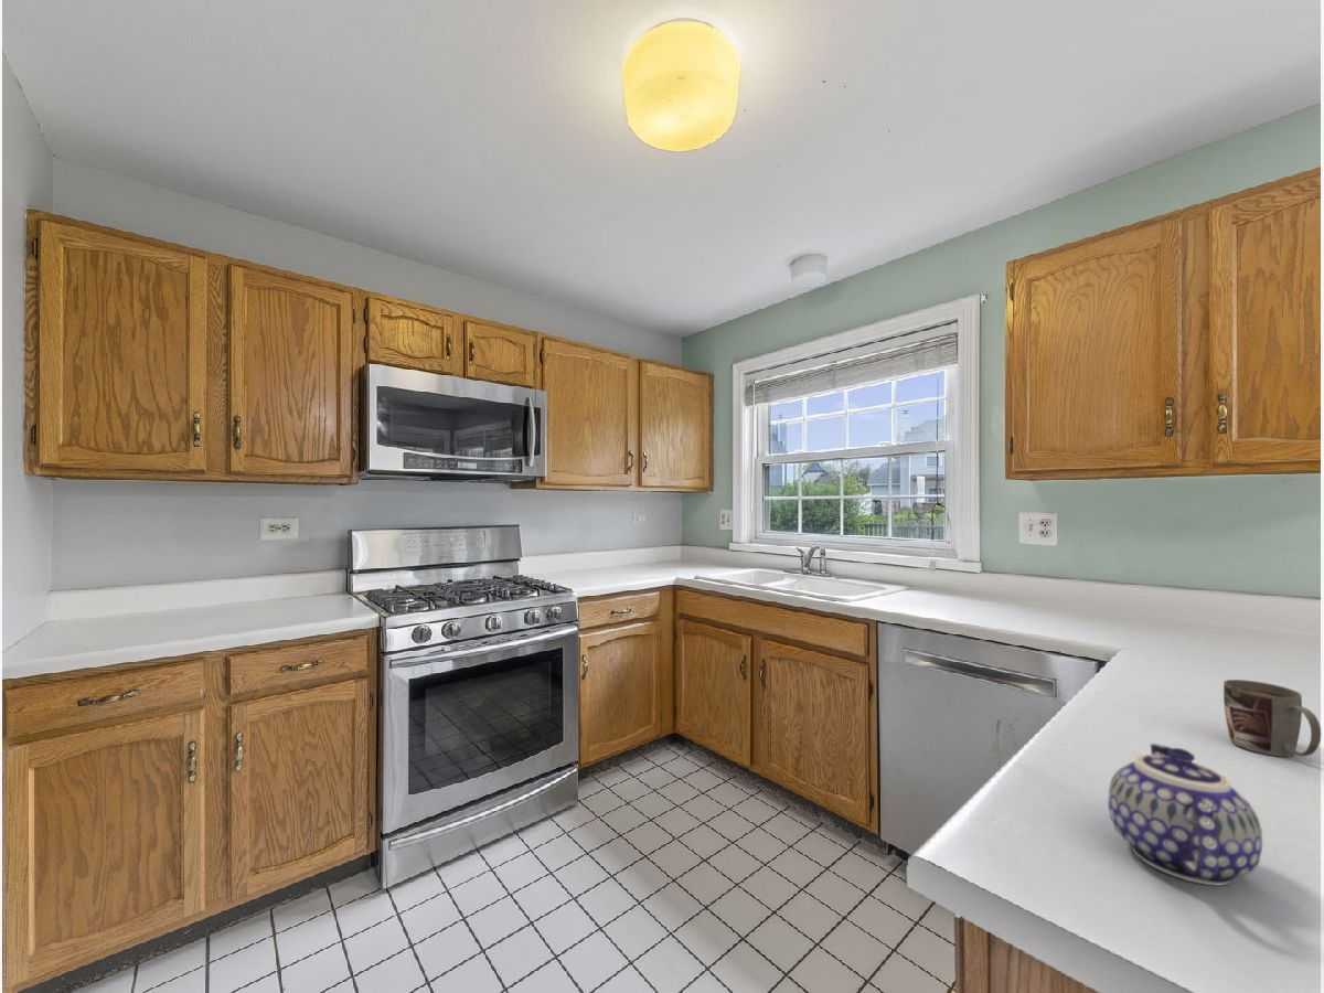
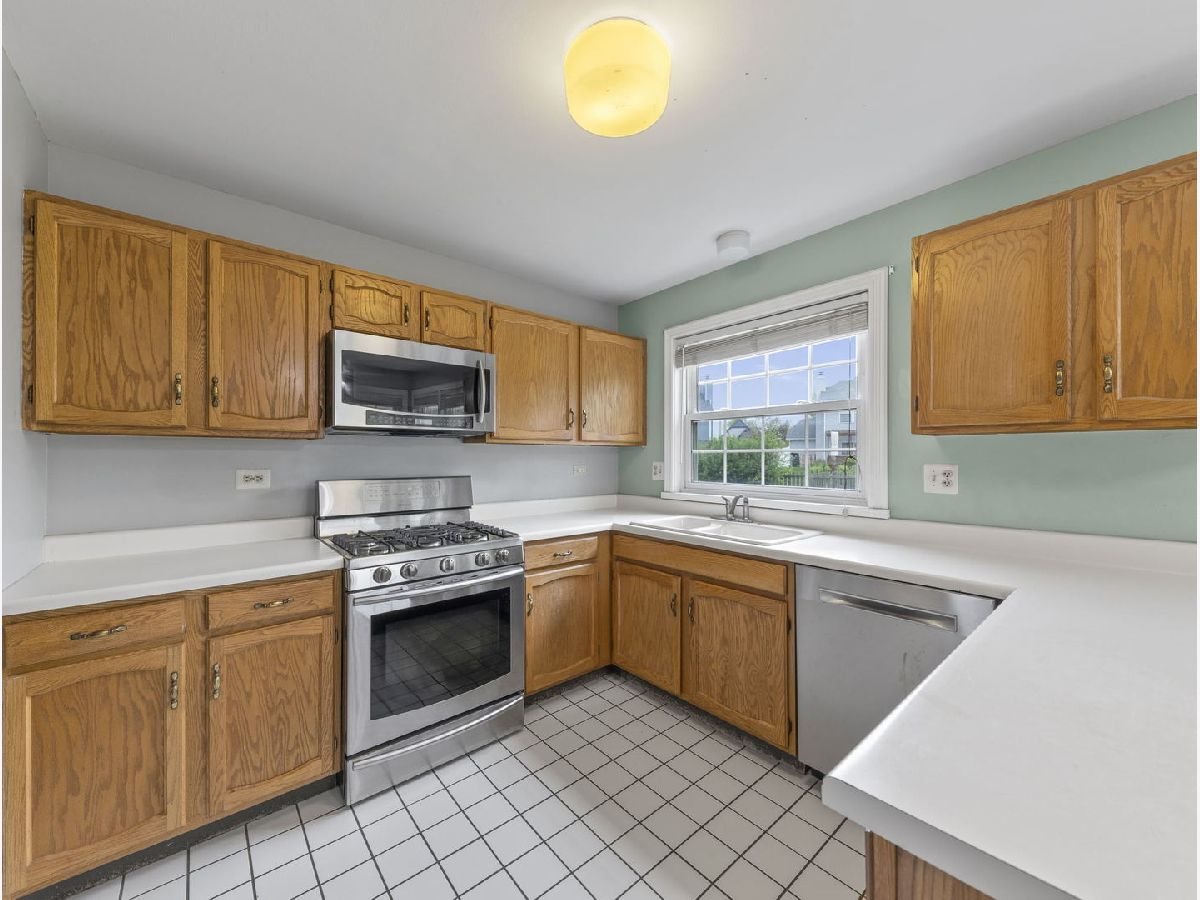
- teapot (1179, 804)
- mug (1273, 722)
